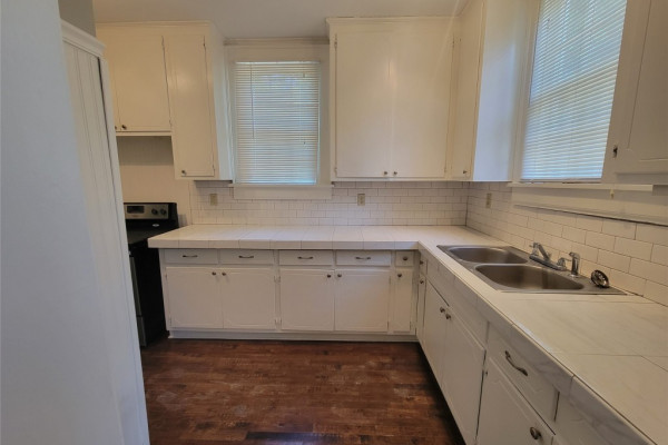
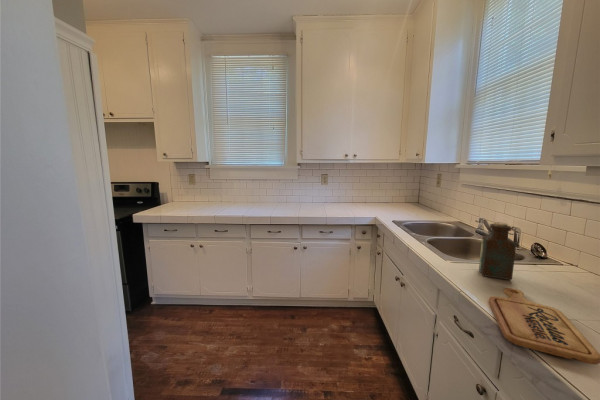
+ bottle (497, 249)
+ cutting board (528, 314)
